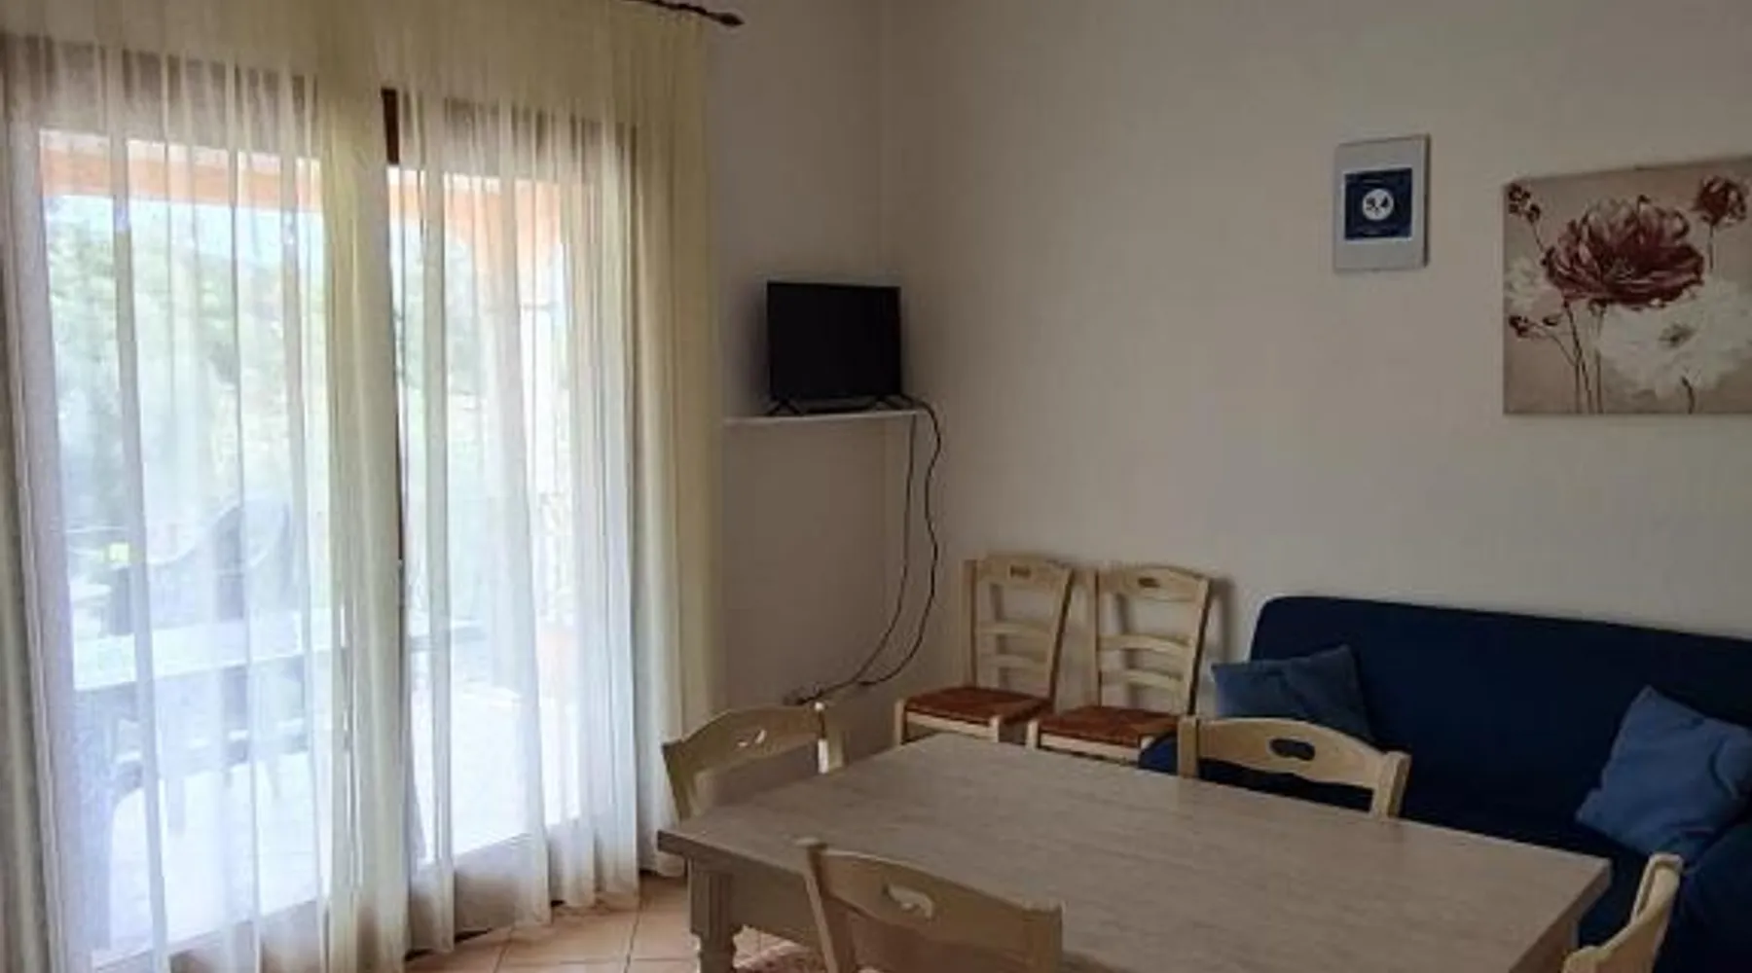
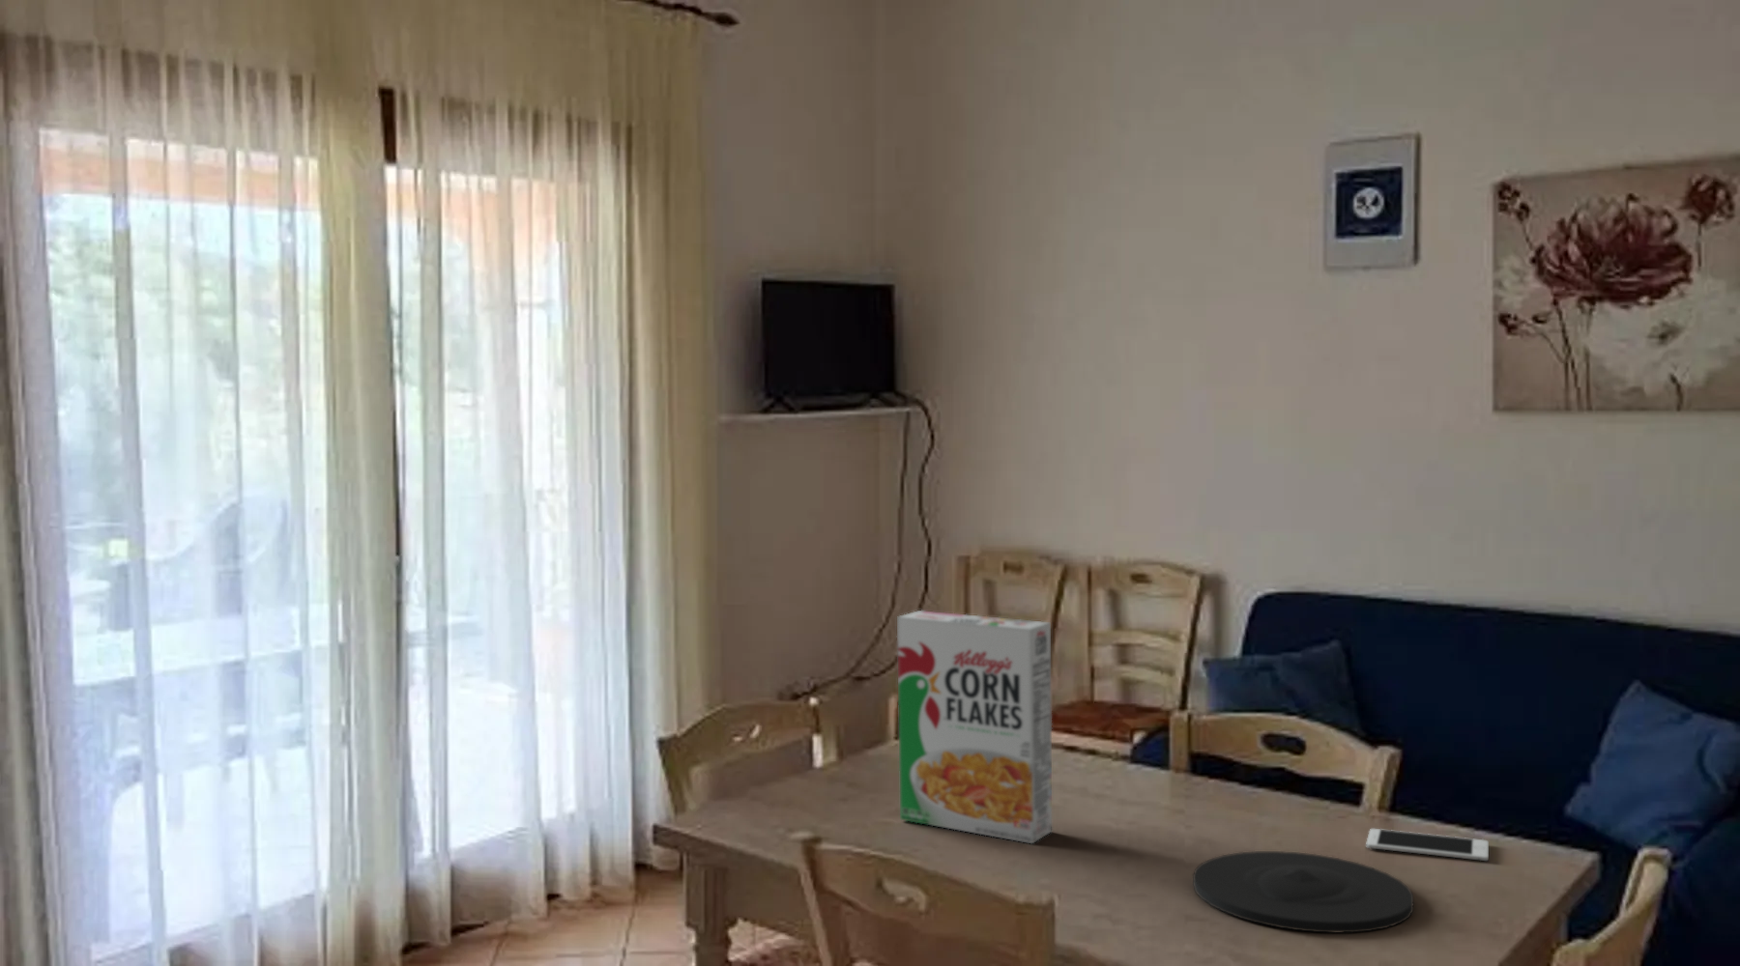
+ plate (1300, 882)
+ cell phone (1427, 843)
+ cereal box (974, 722)
